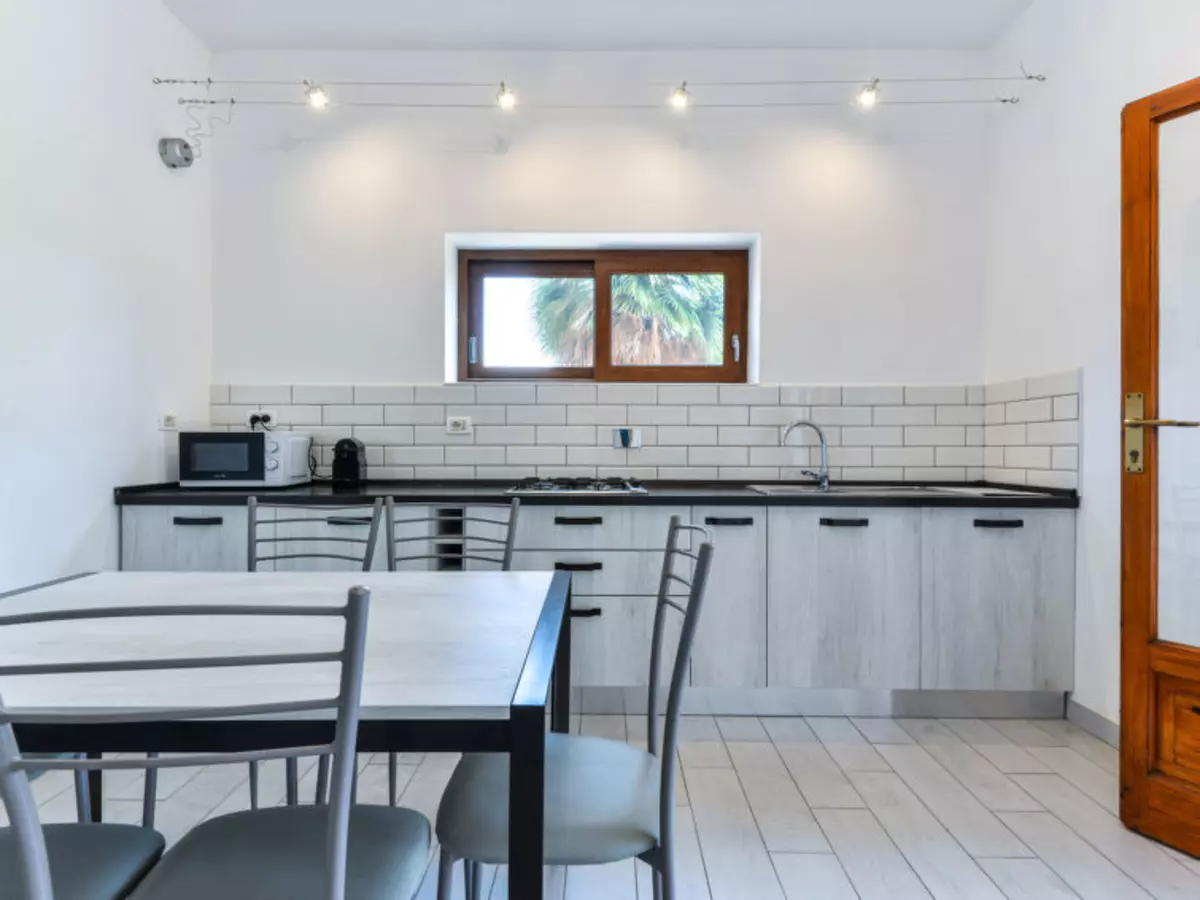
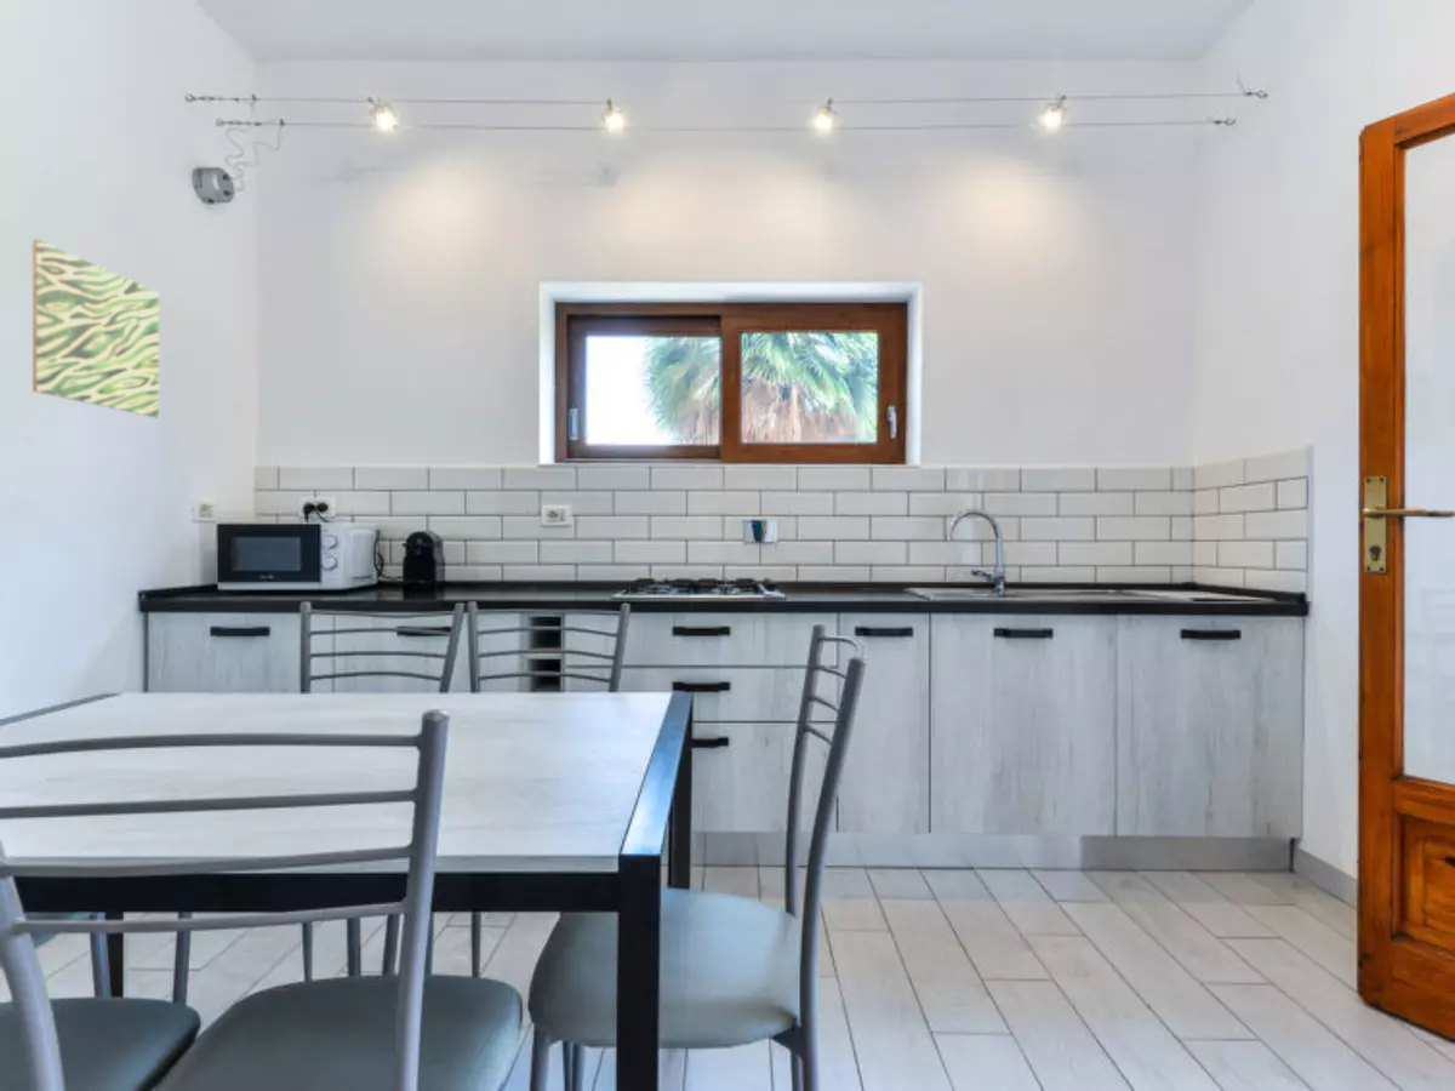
+ wall art (101, 337)
